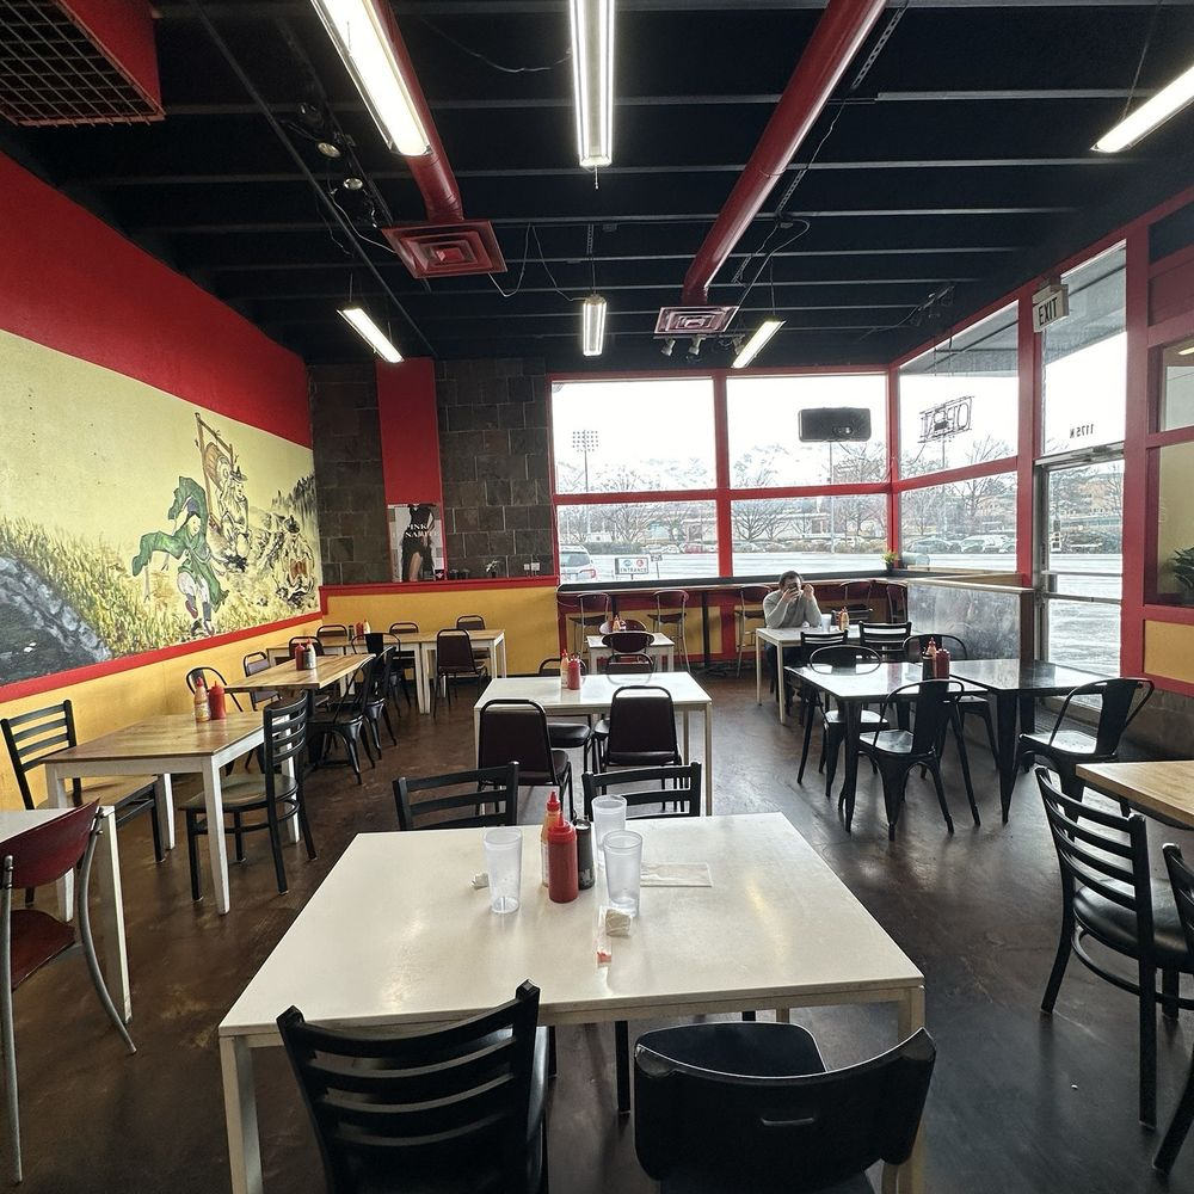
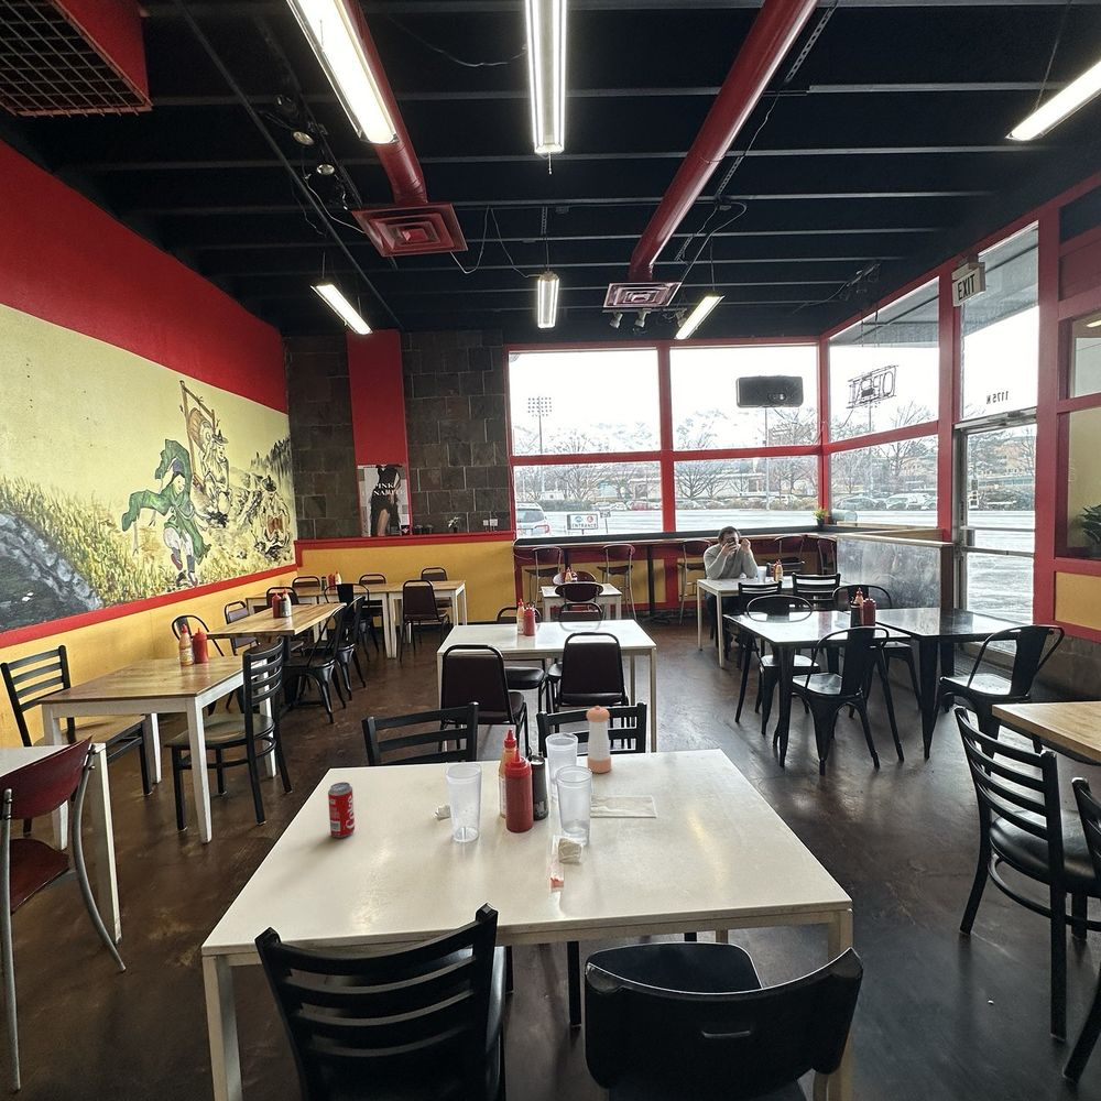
+ pepper shaker (598, 737)
+ beverage can (341, 809)
